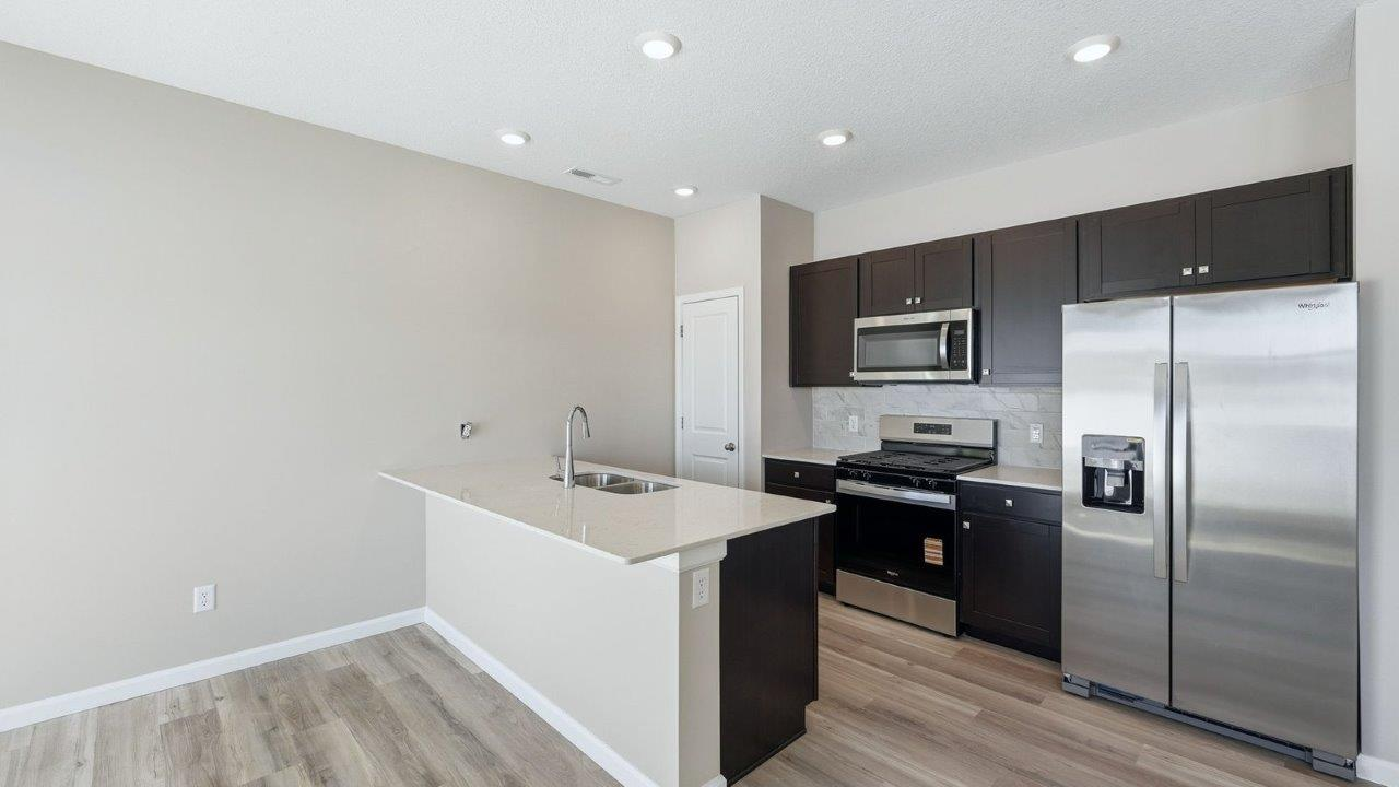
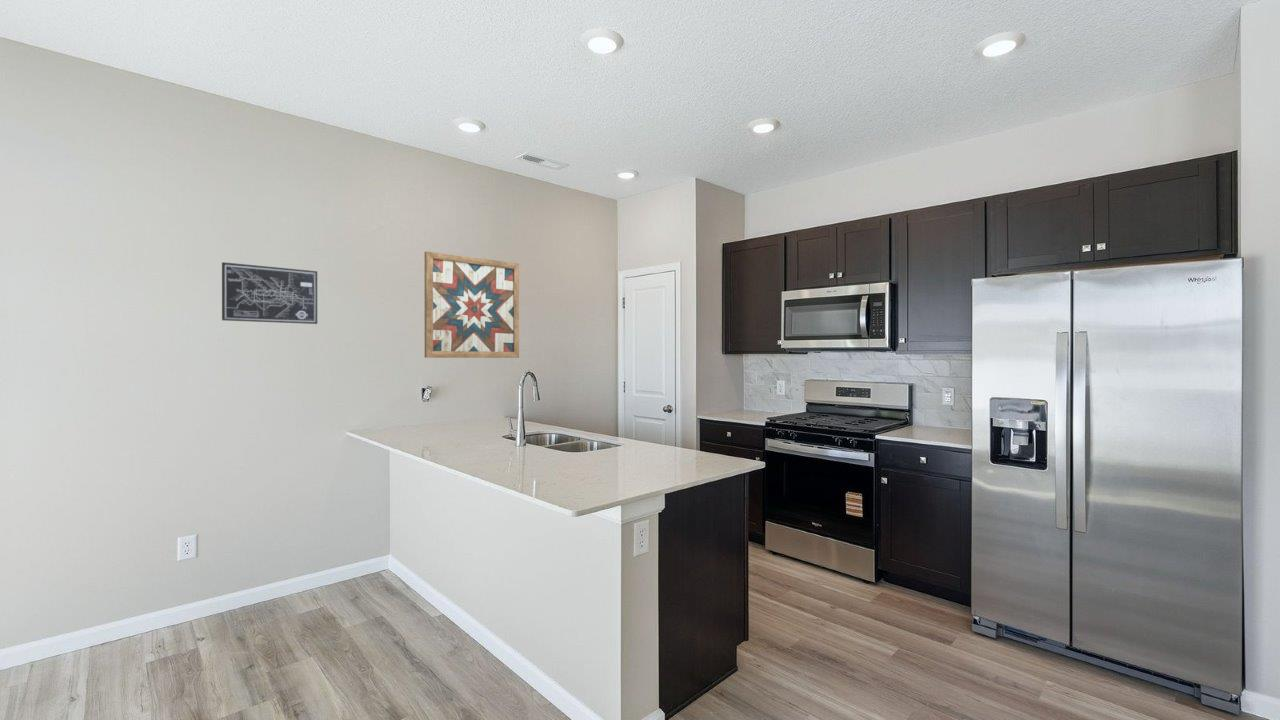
+ wall art (271, 294)
+ wall art (474, 307)
